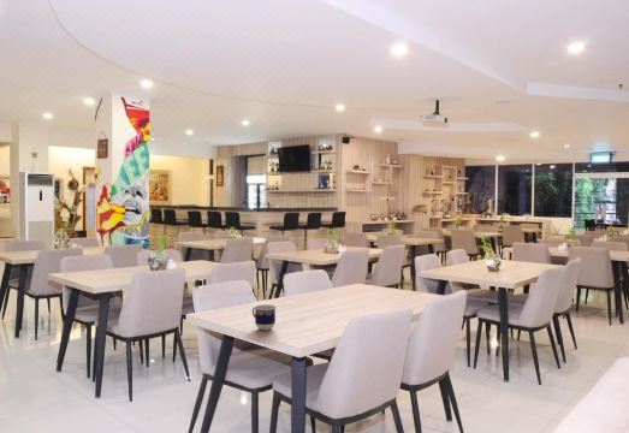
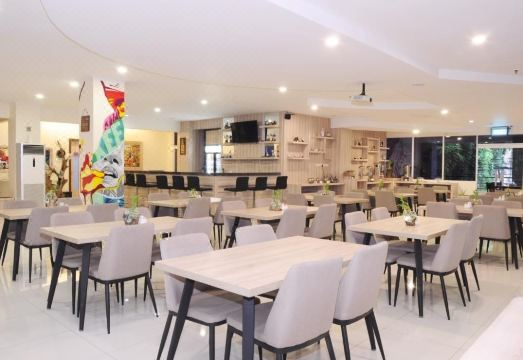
- cup (262, 316)
